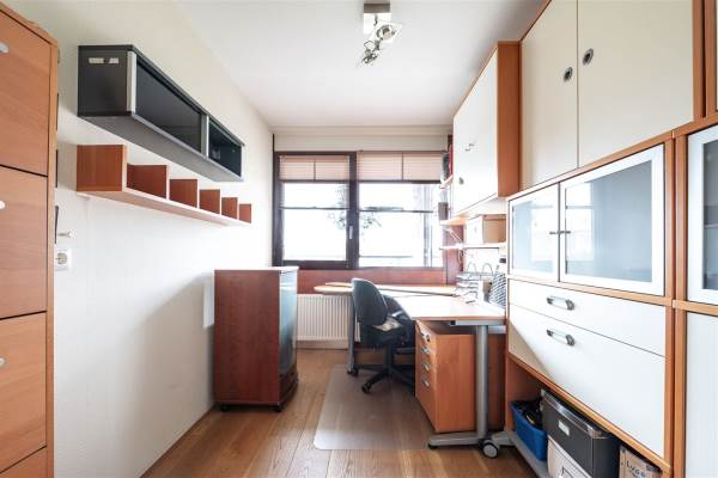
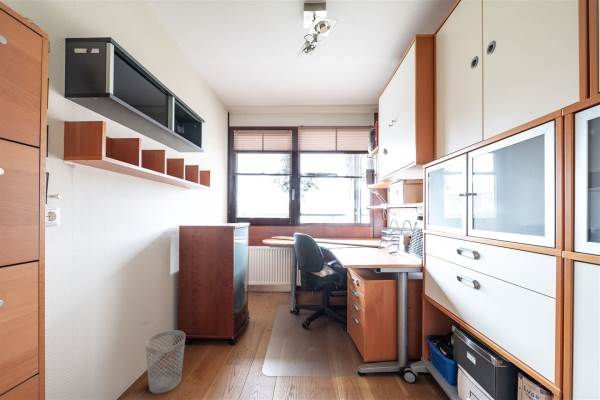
+ wastebasket (165, 361)
